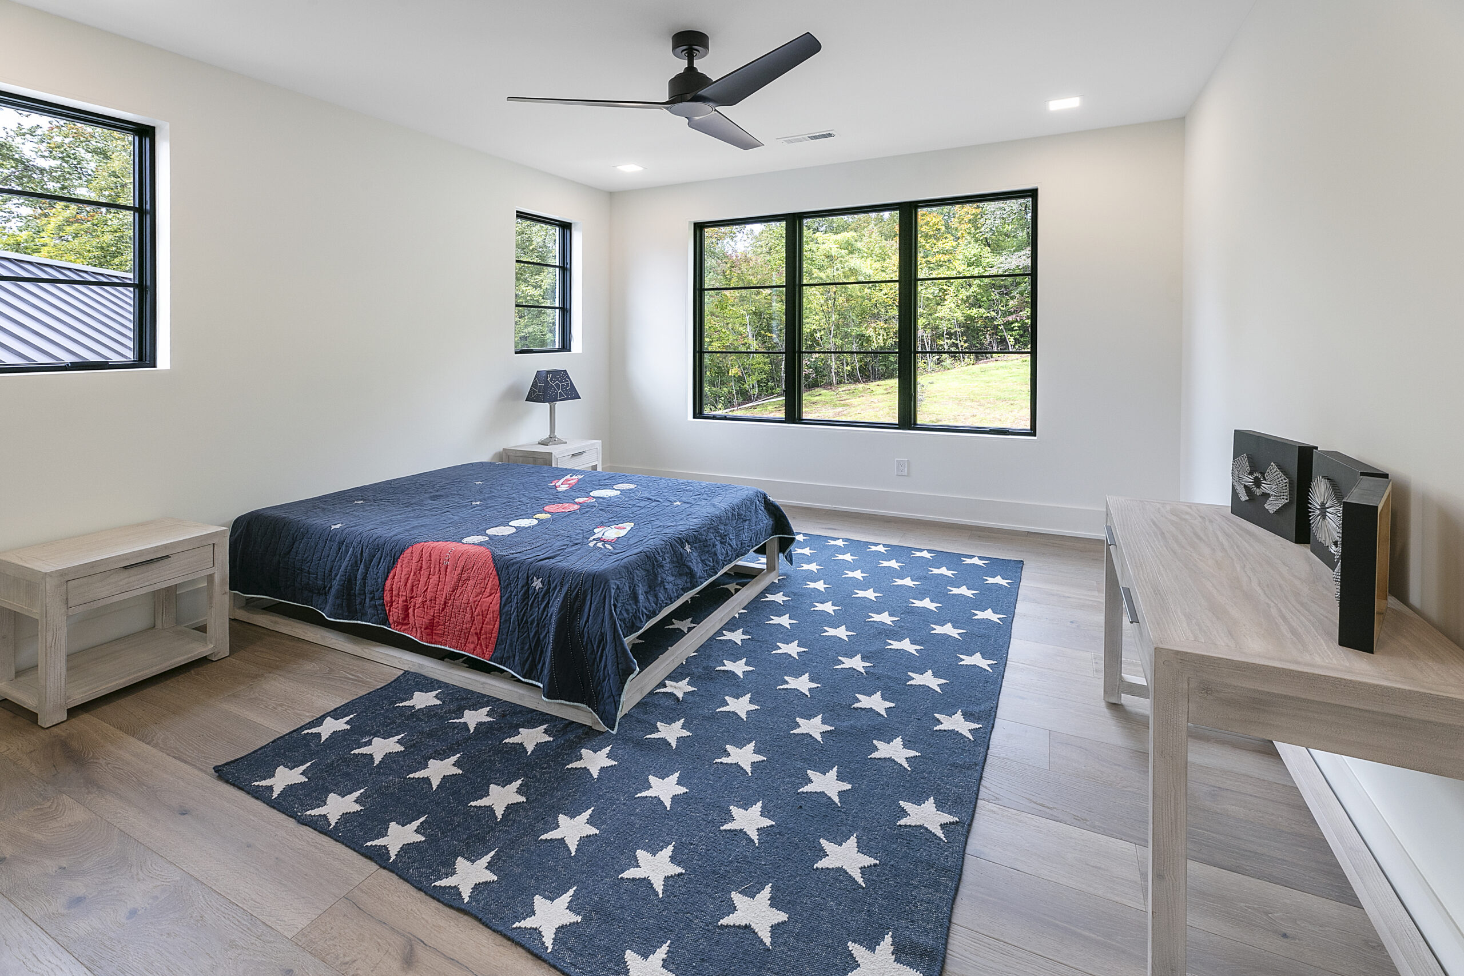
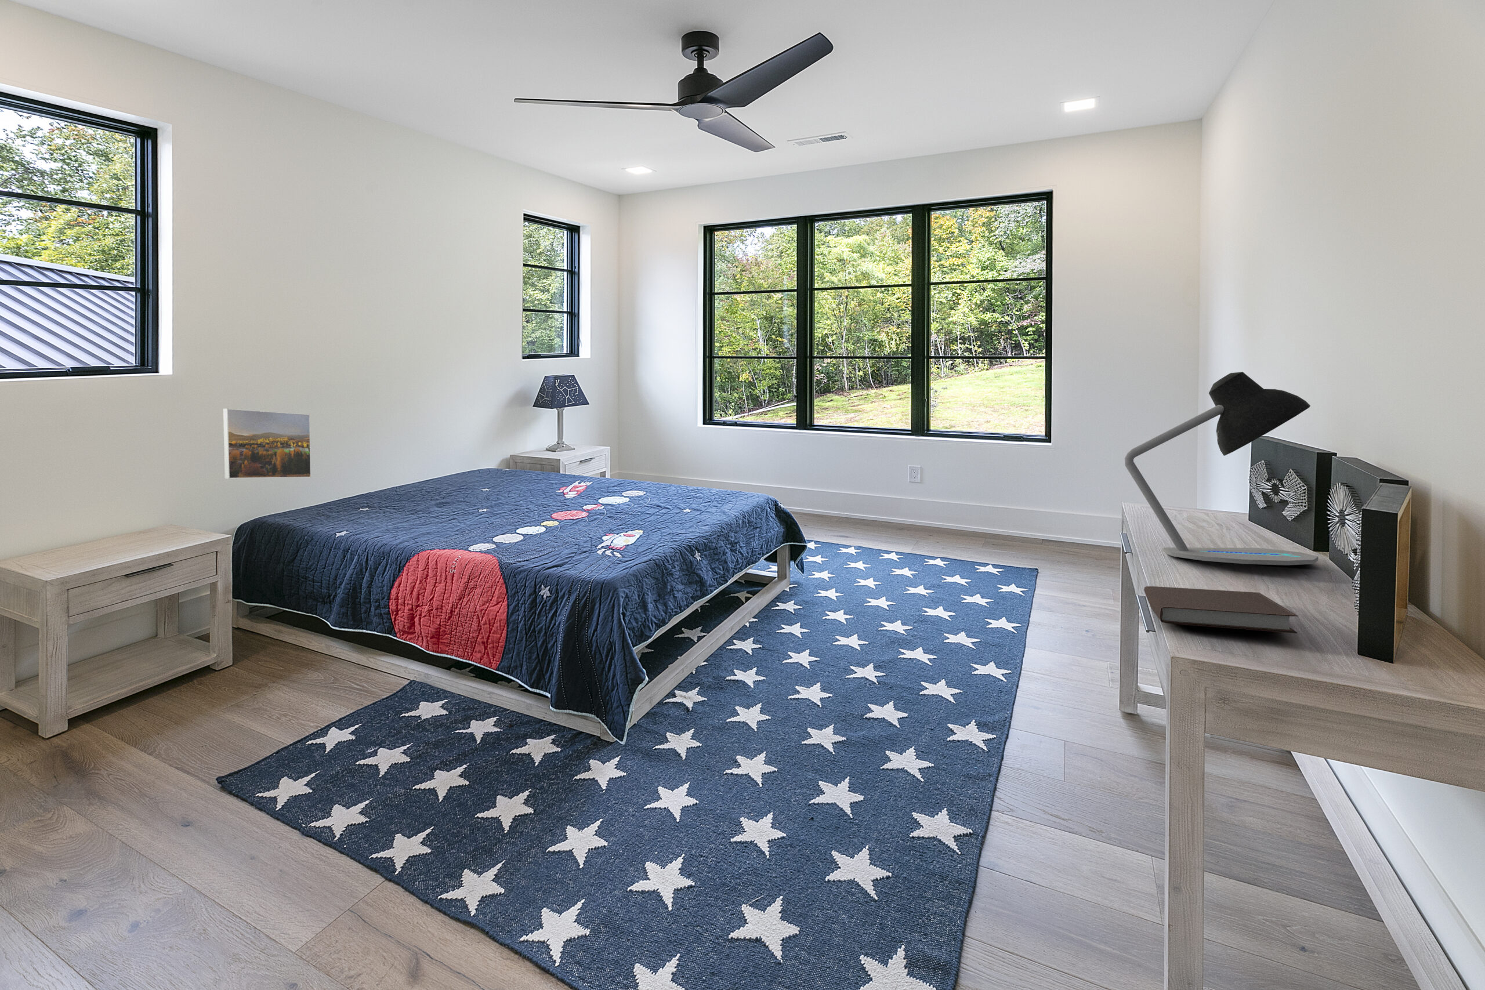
+ desk lamp (1224, 455)
+ notebook (1212, 607)
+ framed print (270, 445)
